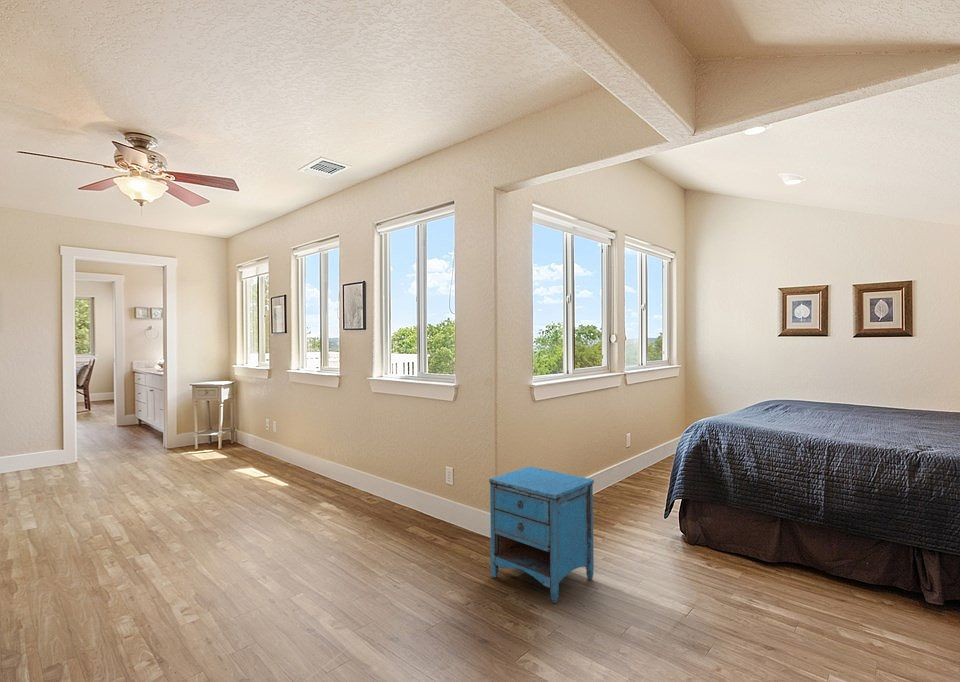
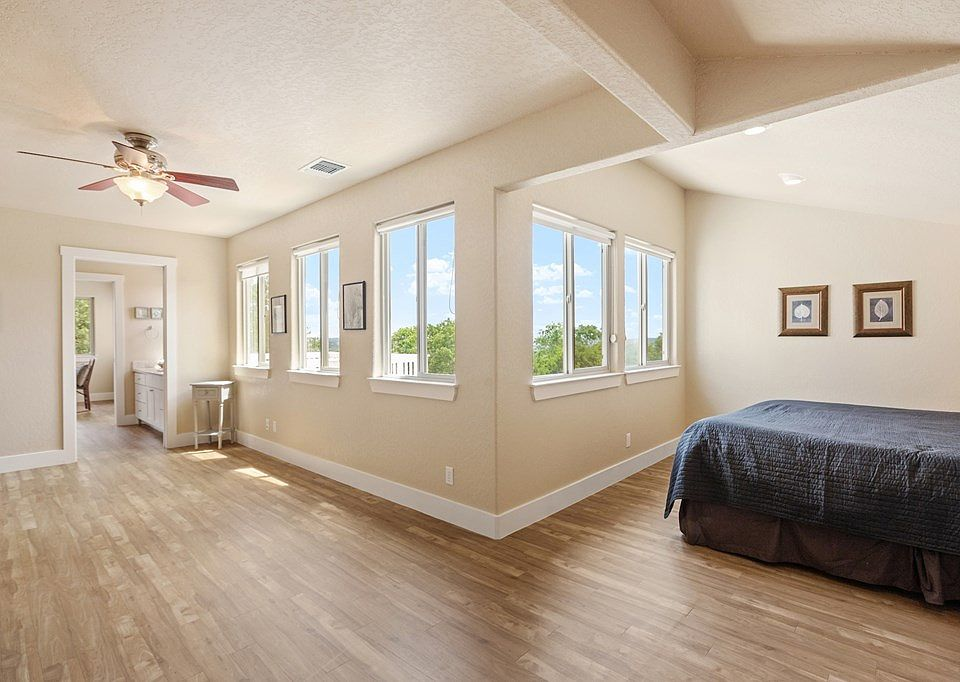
- nightstand (541, 528)
